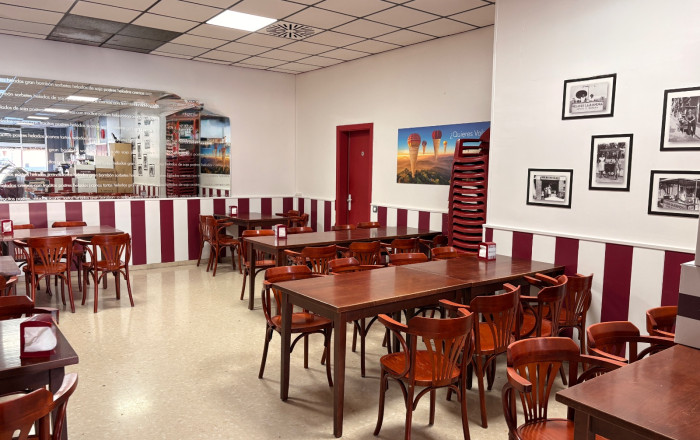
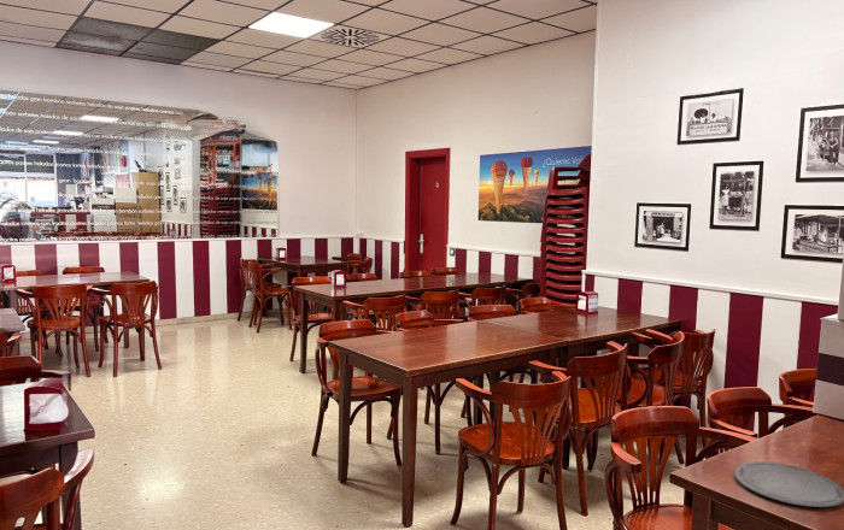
+ plate (787, 484)
